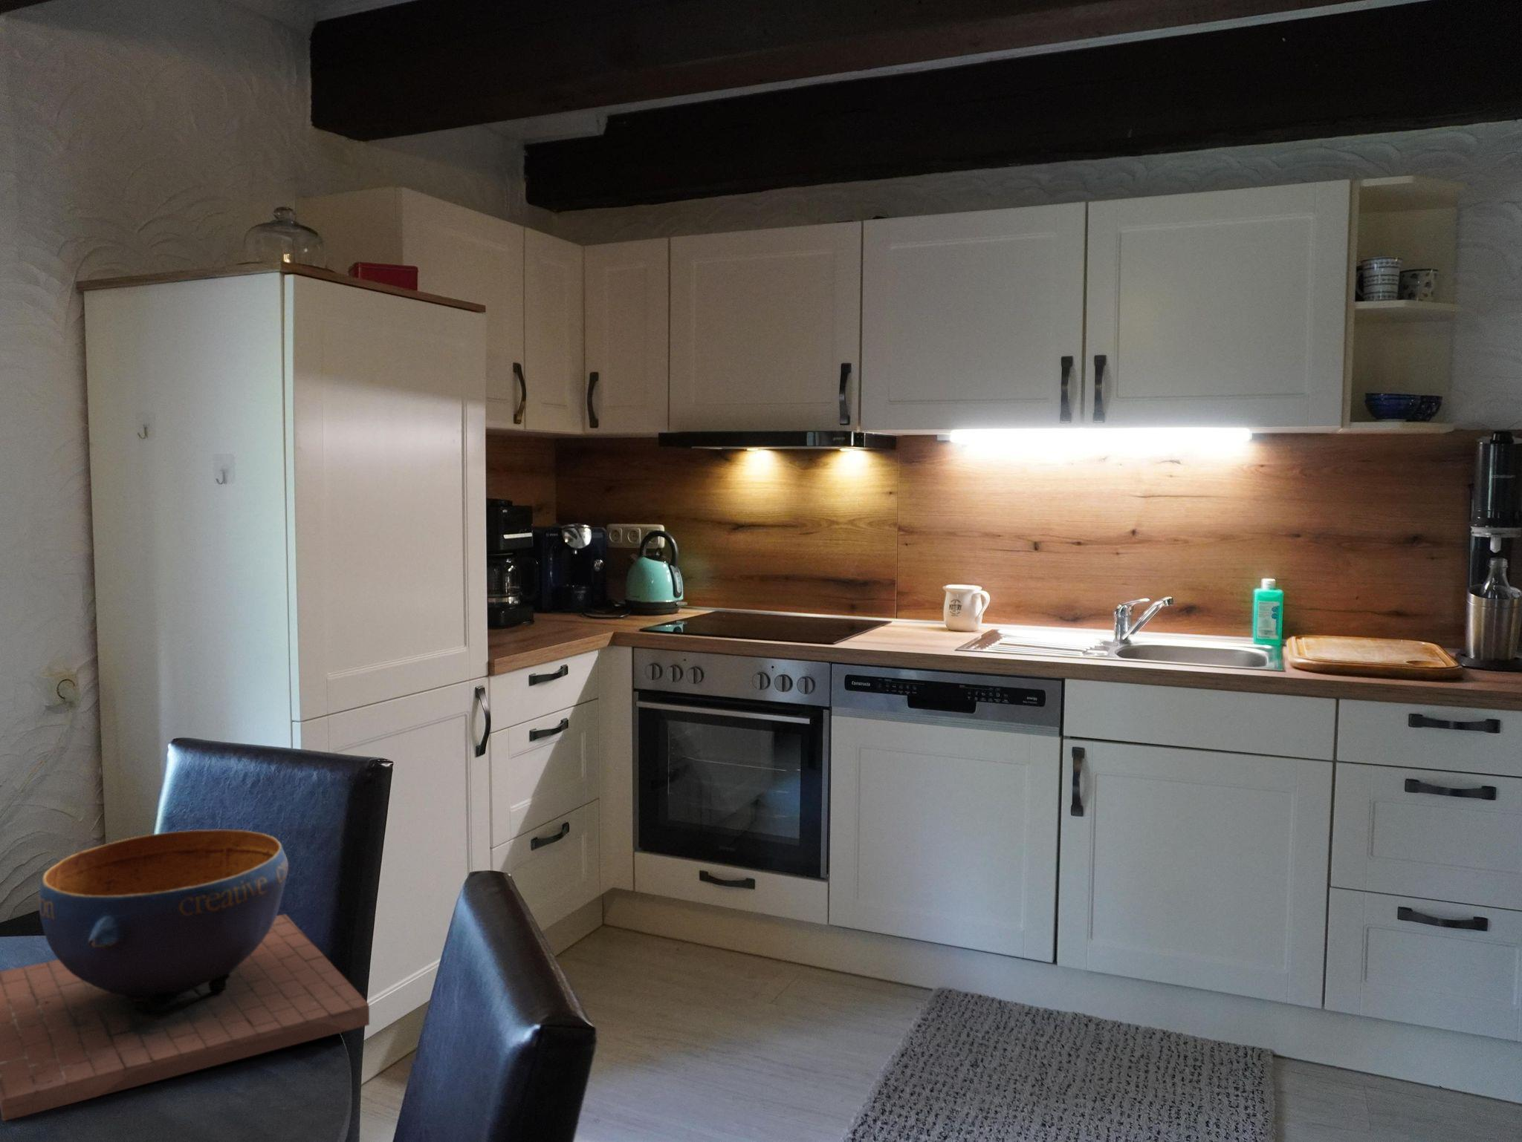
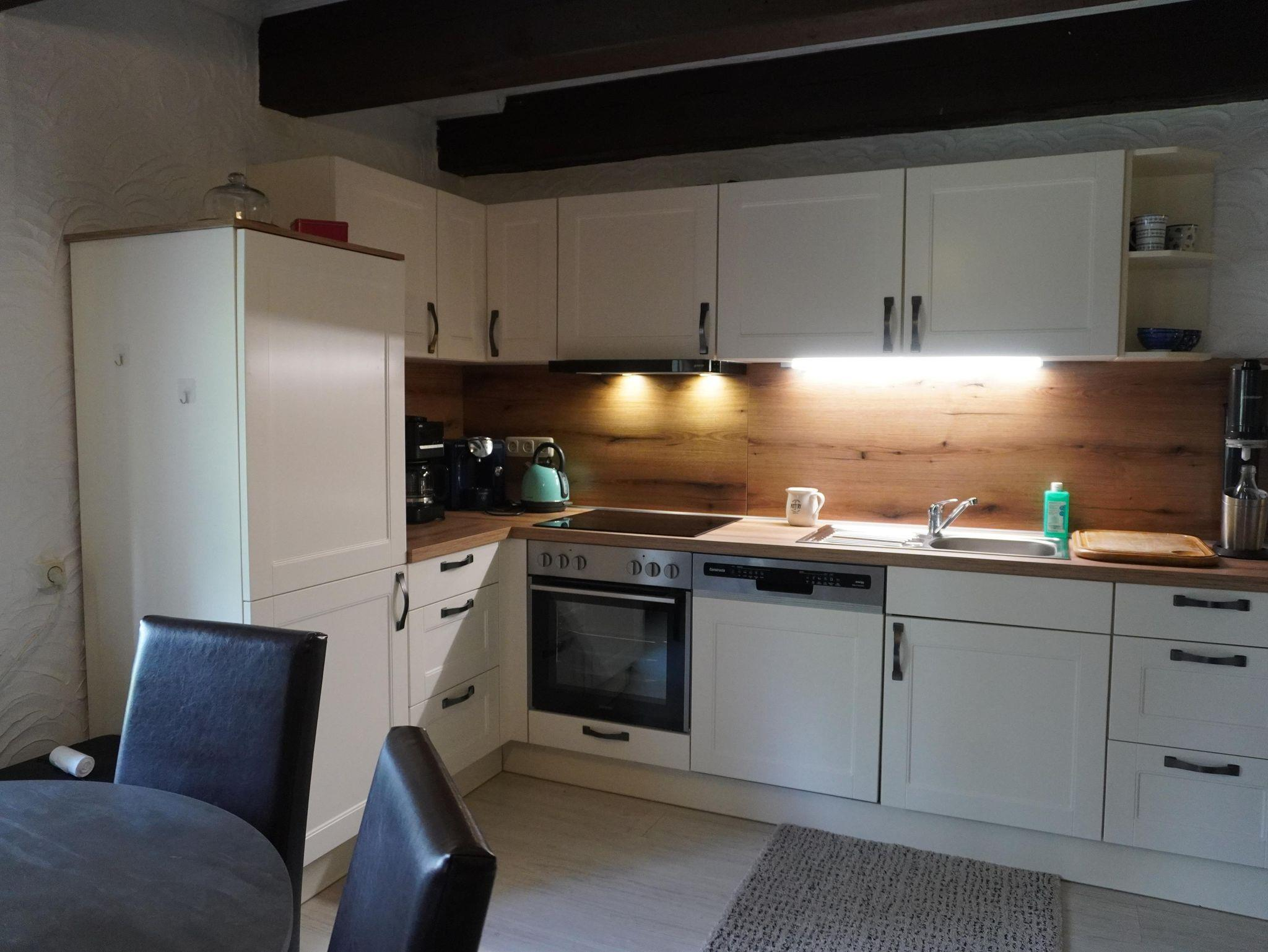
- decorative bowl (169, 932)
